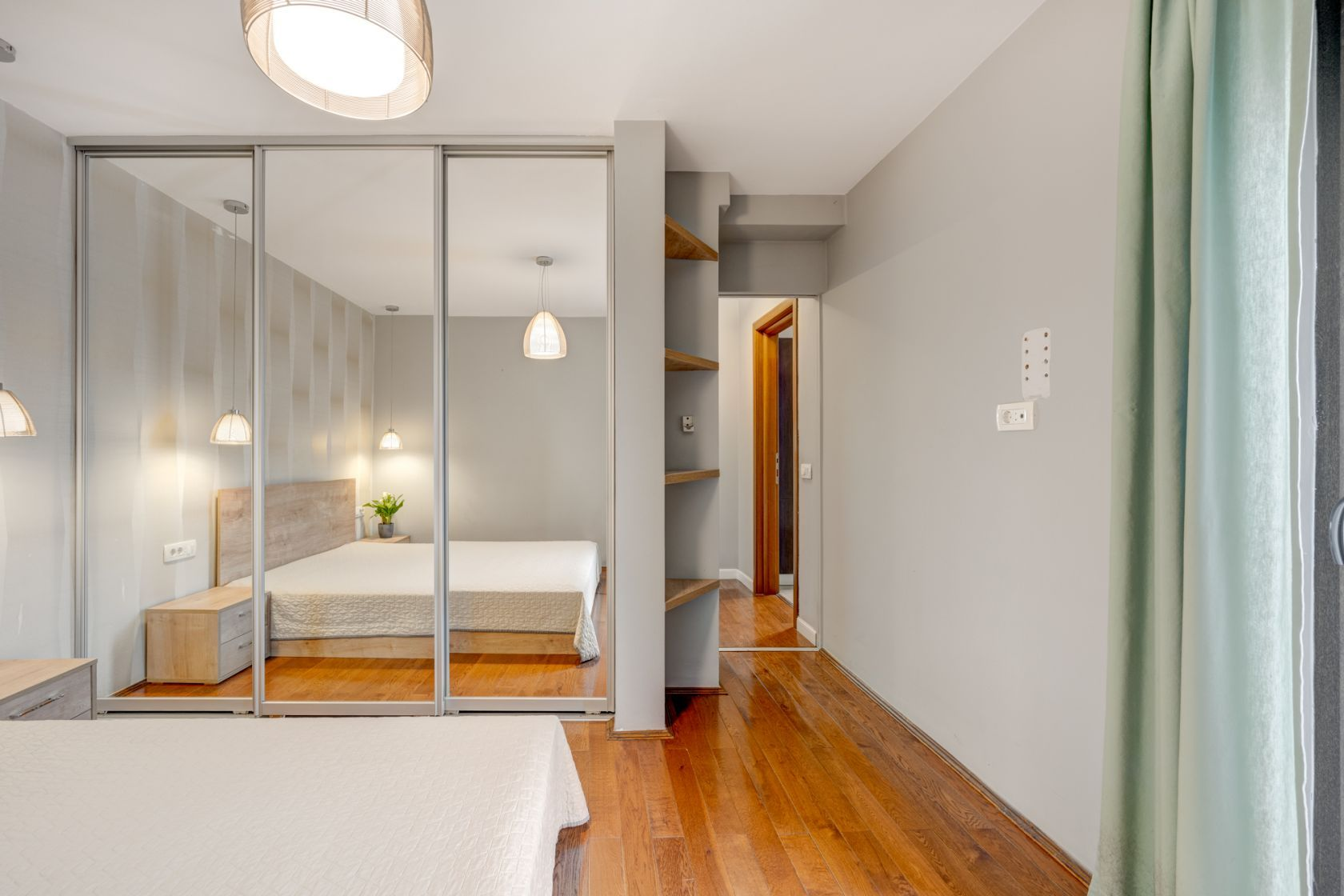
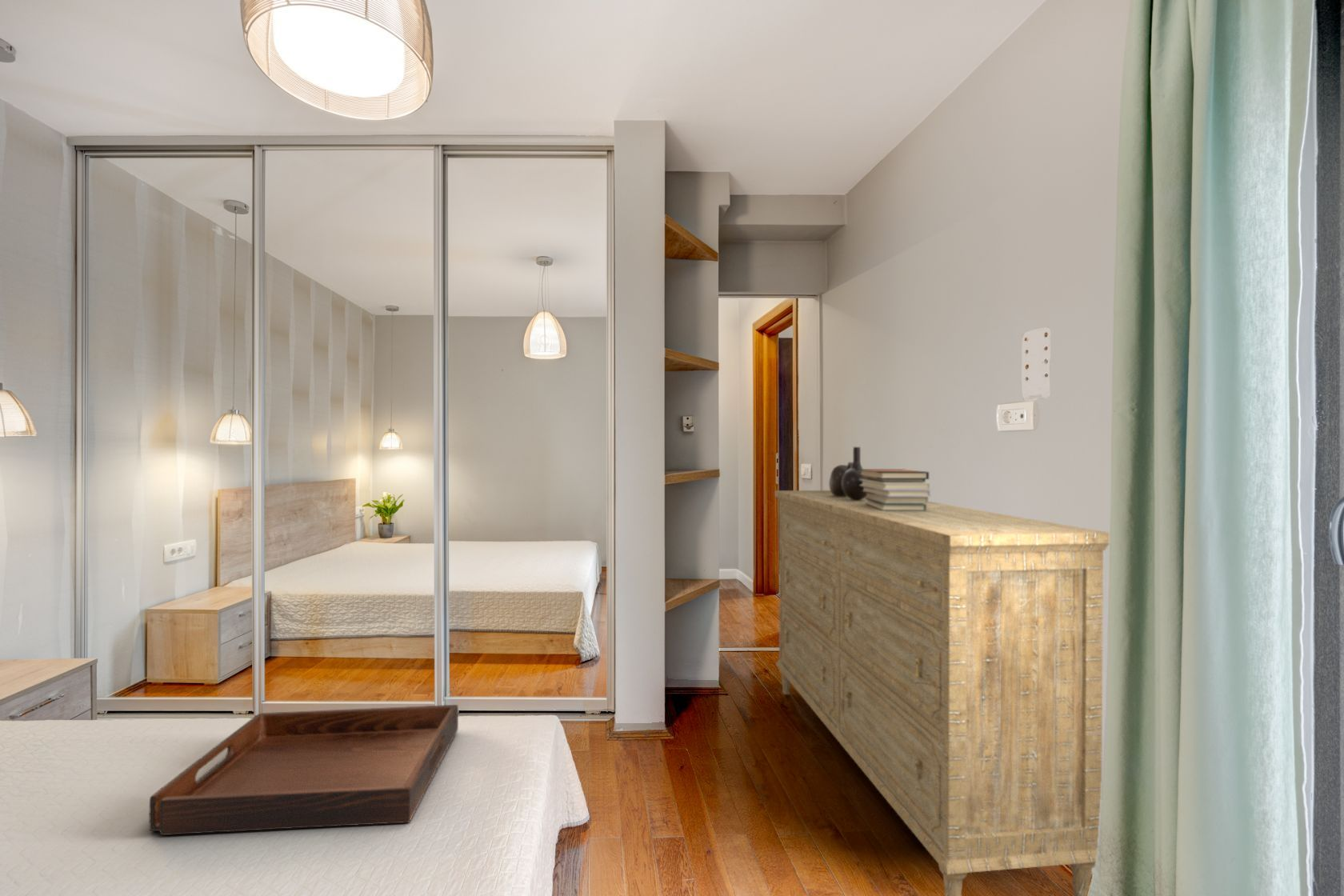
+ book stack (893, 488)
+ dresser (890, 635)
+ decorative vase (848, 472)
+ serving tray (325, 760)
